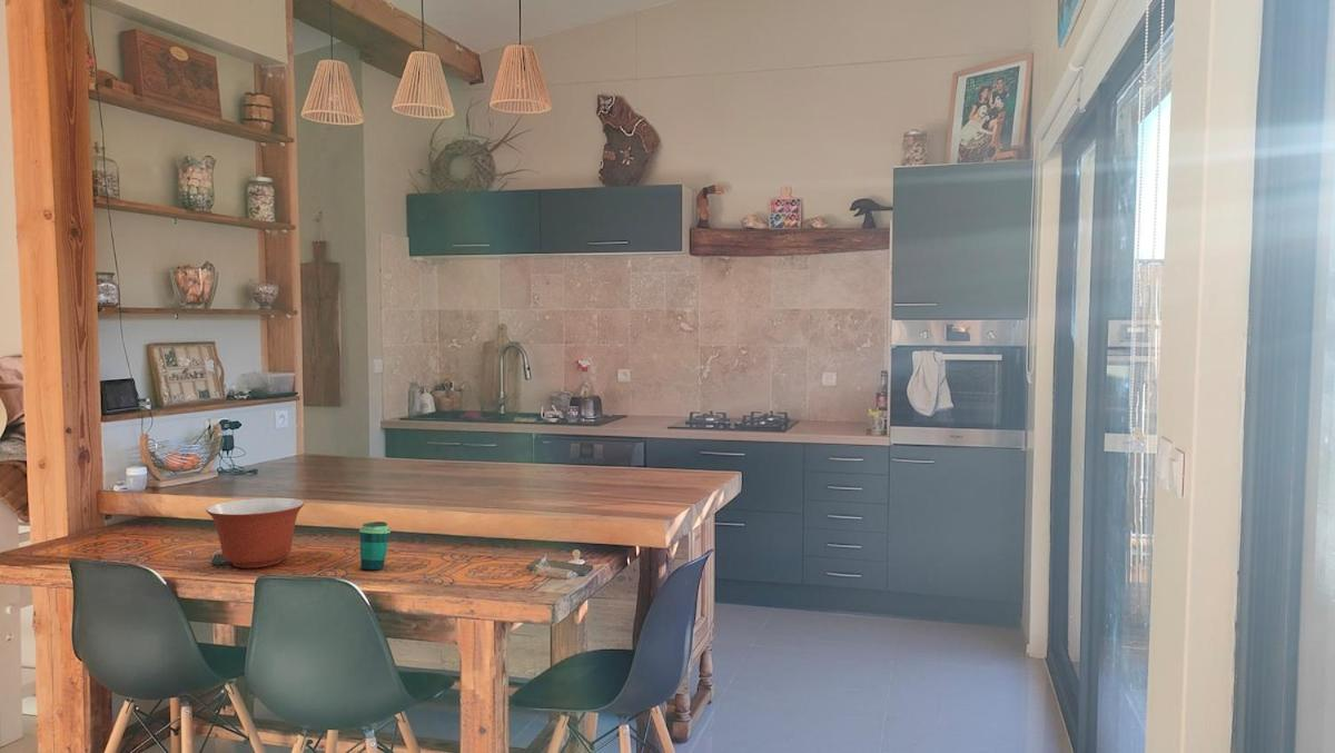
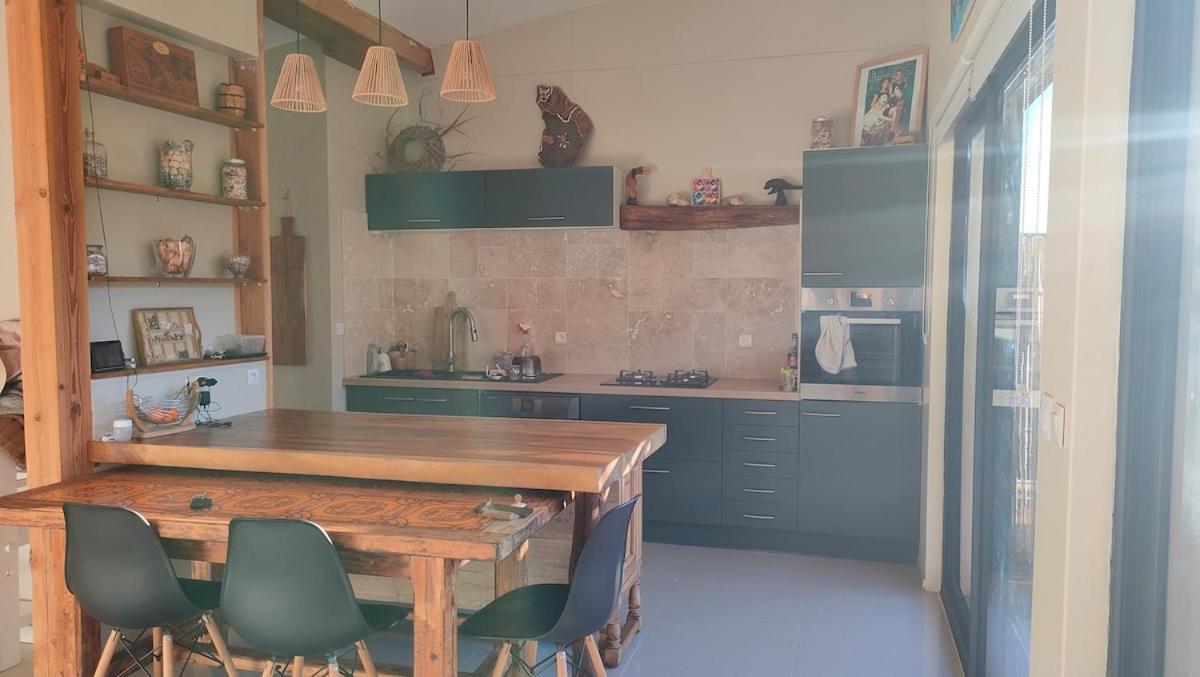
- cup (375, 546)
- mixing bowl (256, 534)
